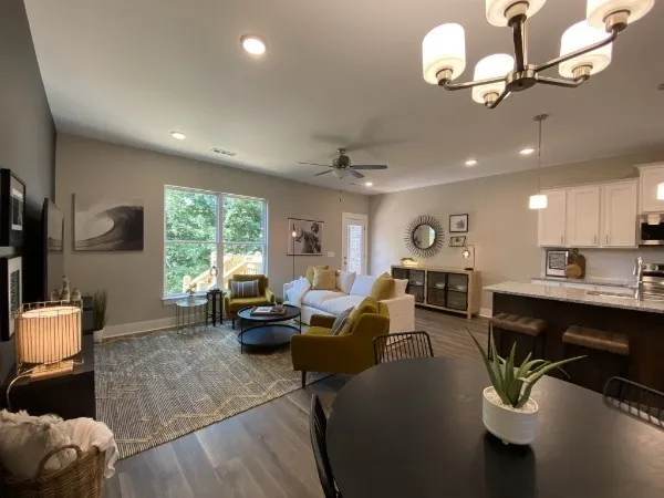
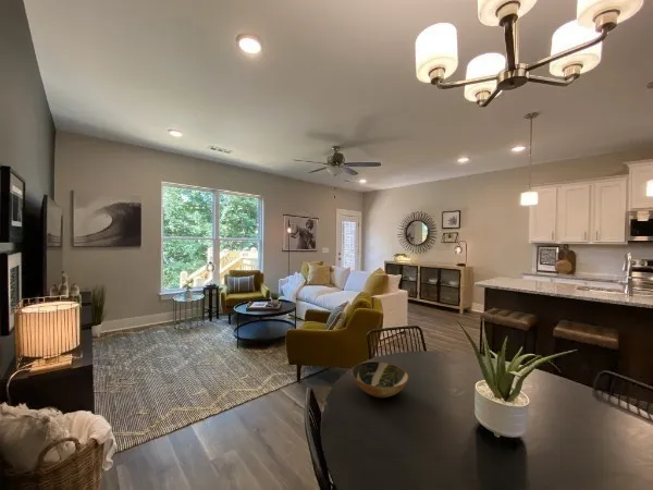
+ bowl (379, 381)
